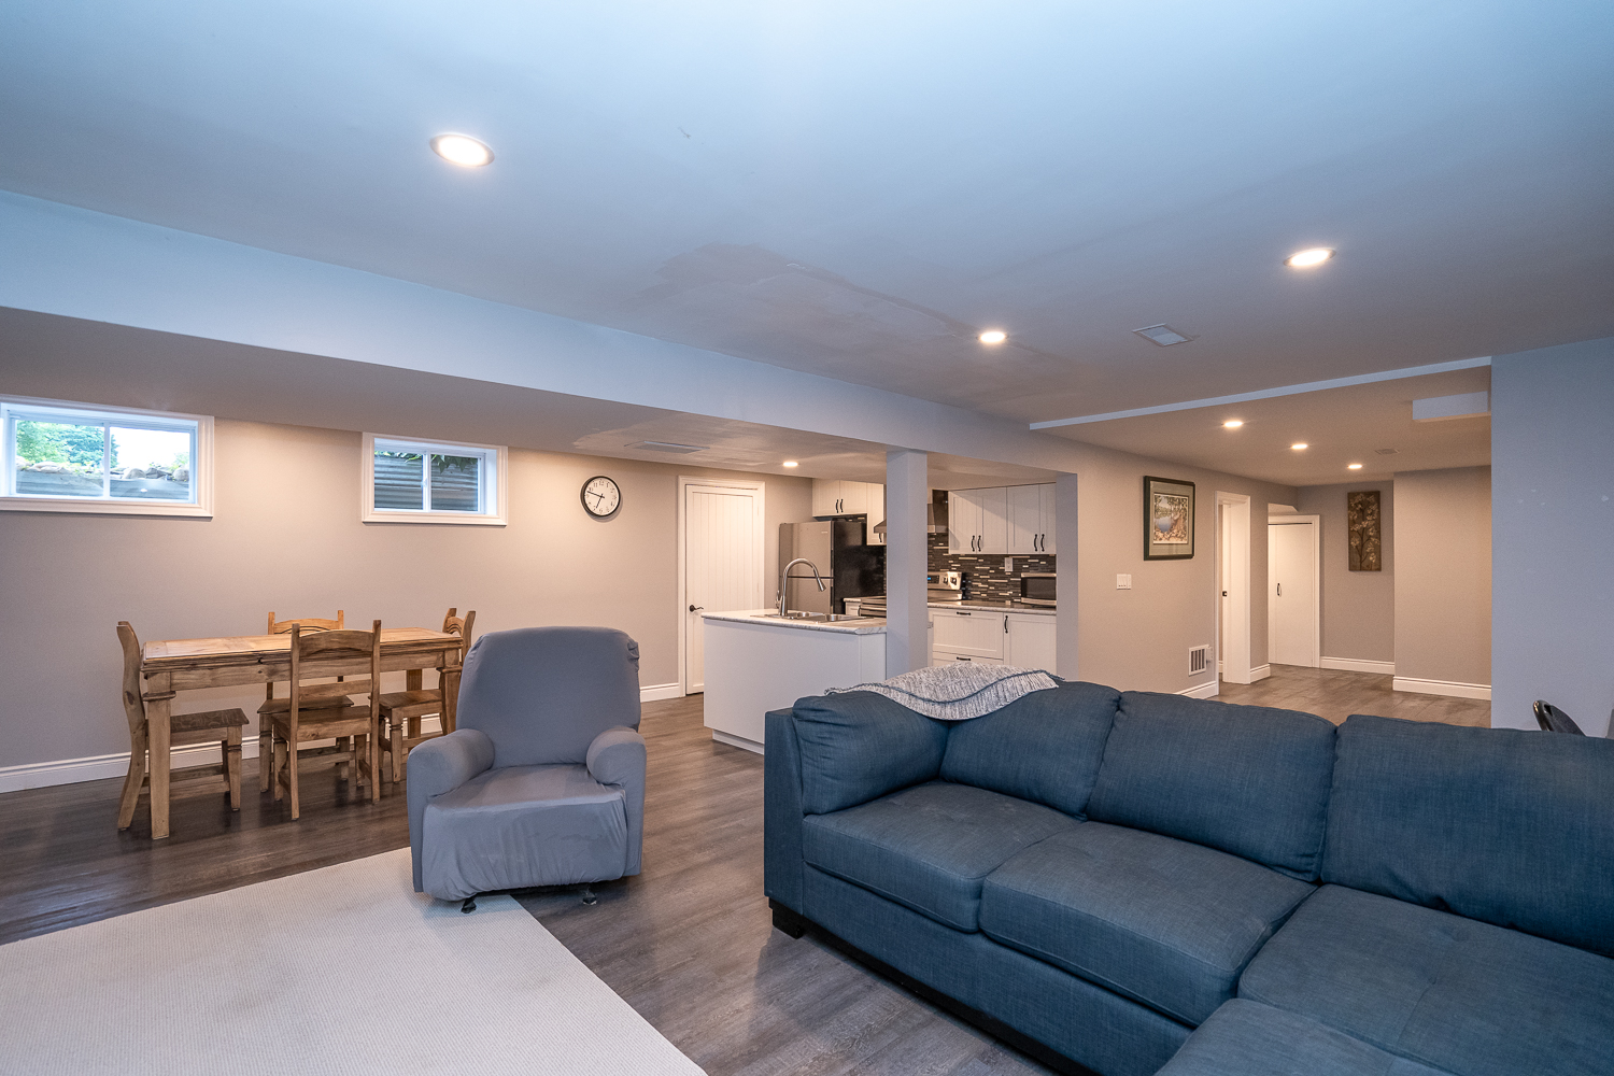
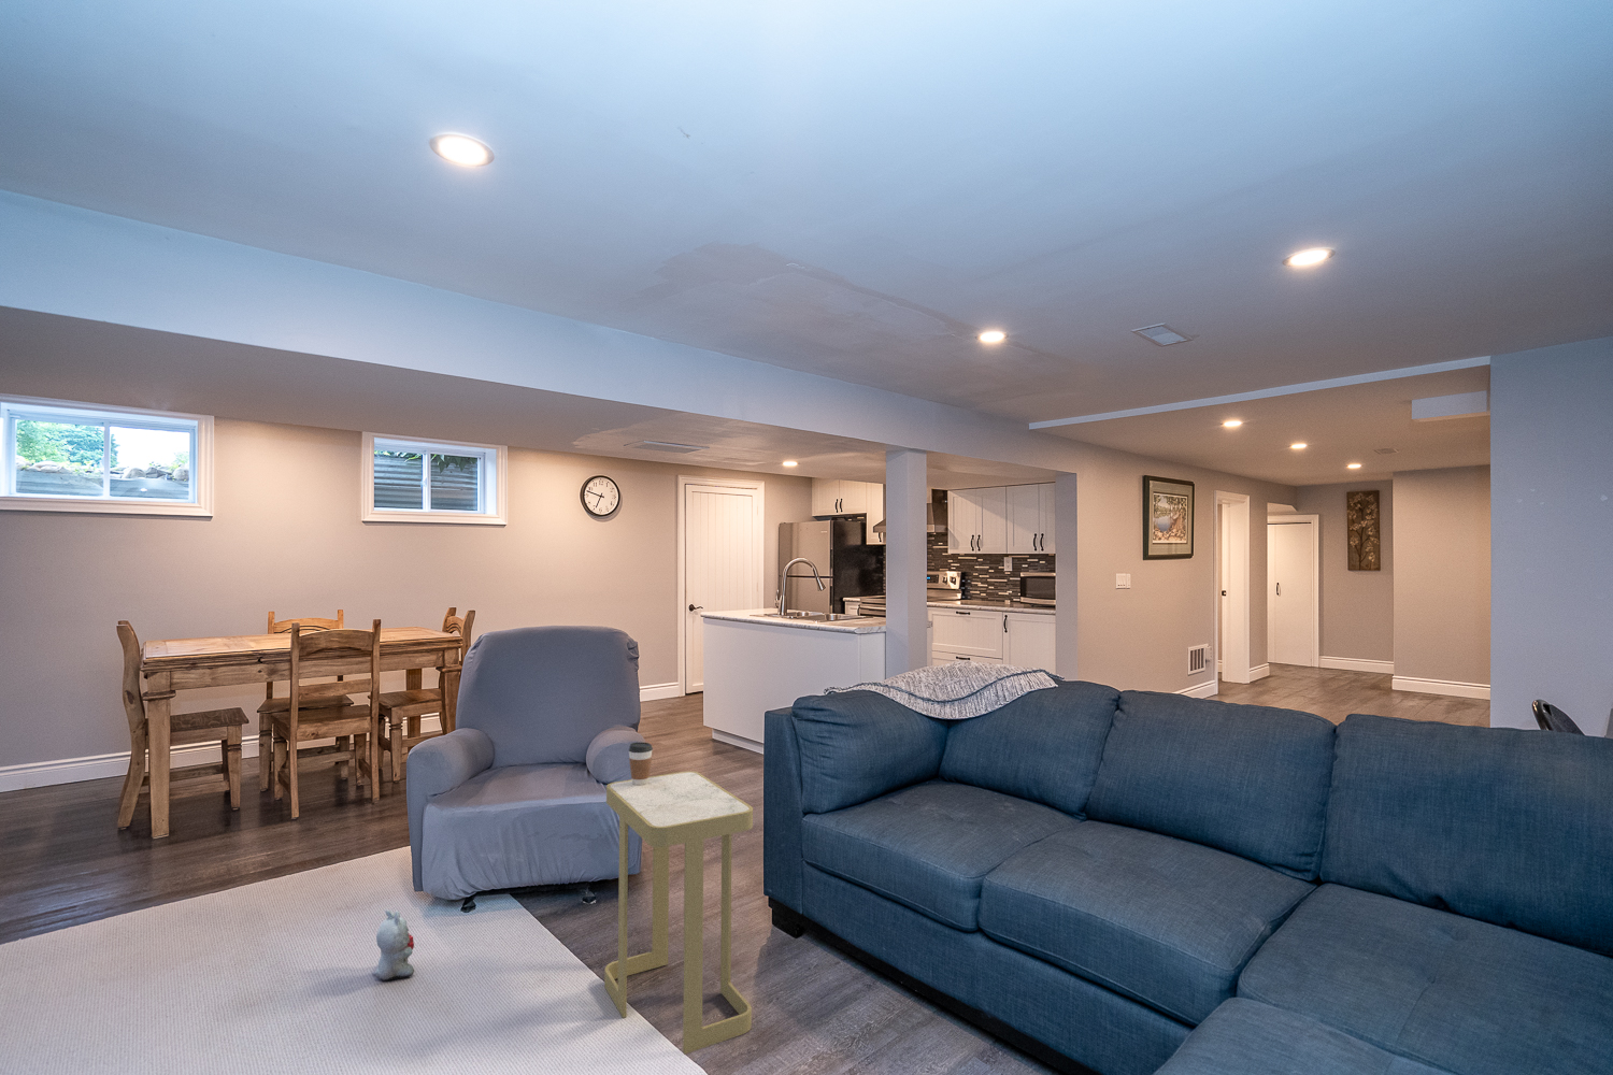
+ plush toy (394, 942)
+ coffee cup (640, 762)
+ side table (667, 900)
